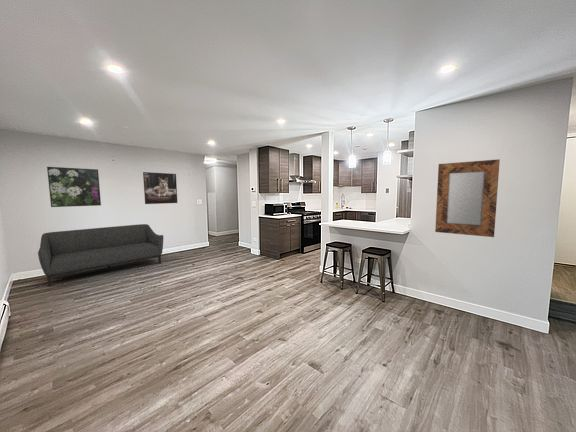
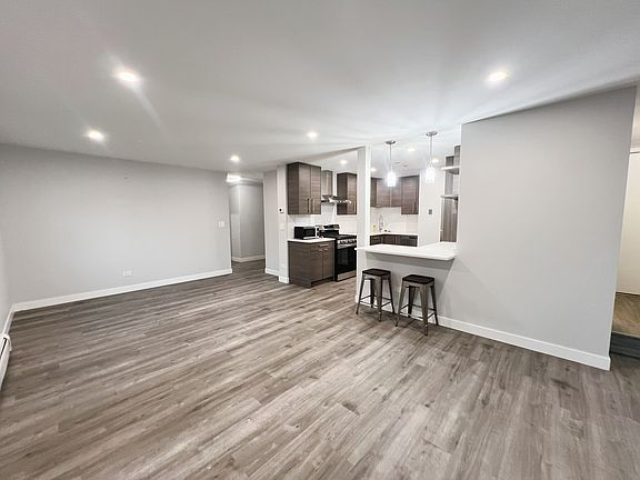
- sofa (106, 249)
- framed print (161, 188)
- home mirror (465, 198)
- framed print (75, 187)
